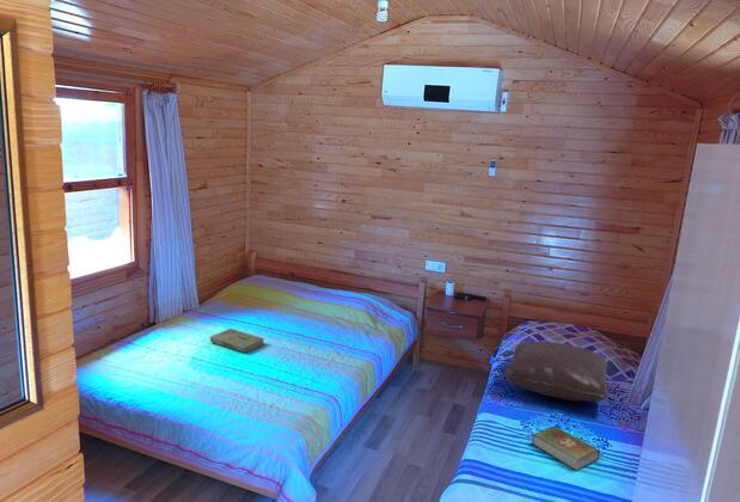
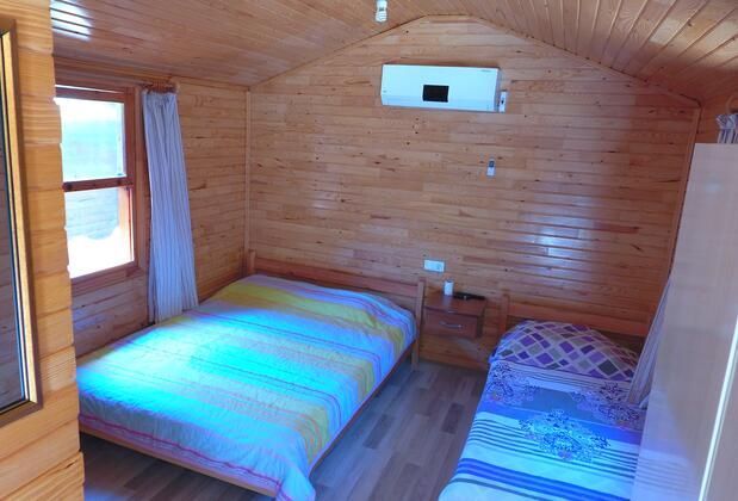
- book (237, 339)
- book (565, 446)
- pillow (557, 369)
